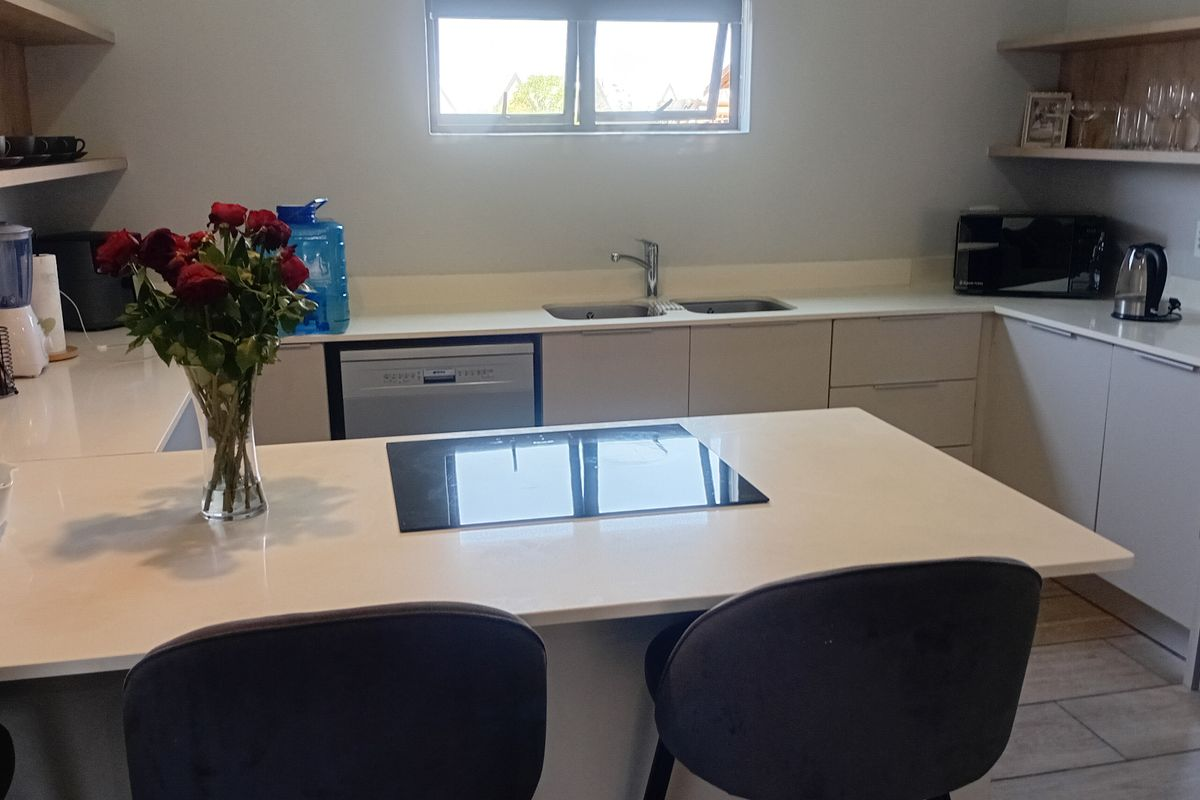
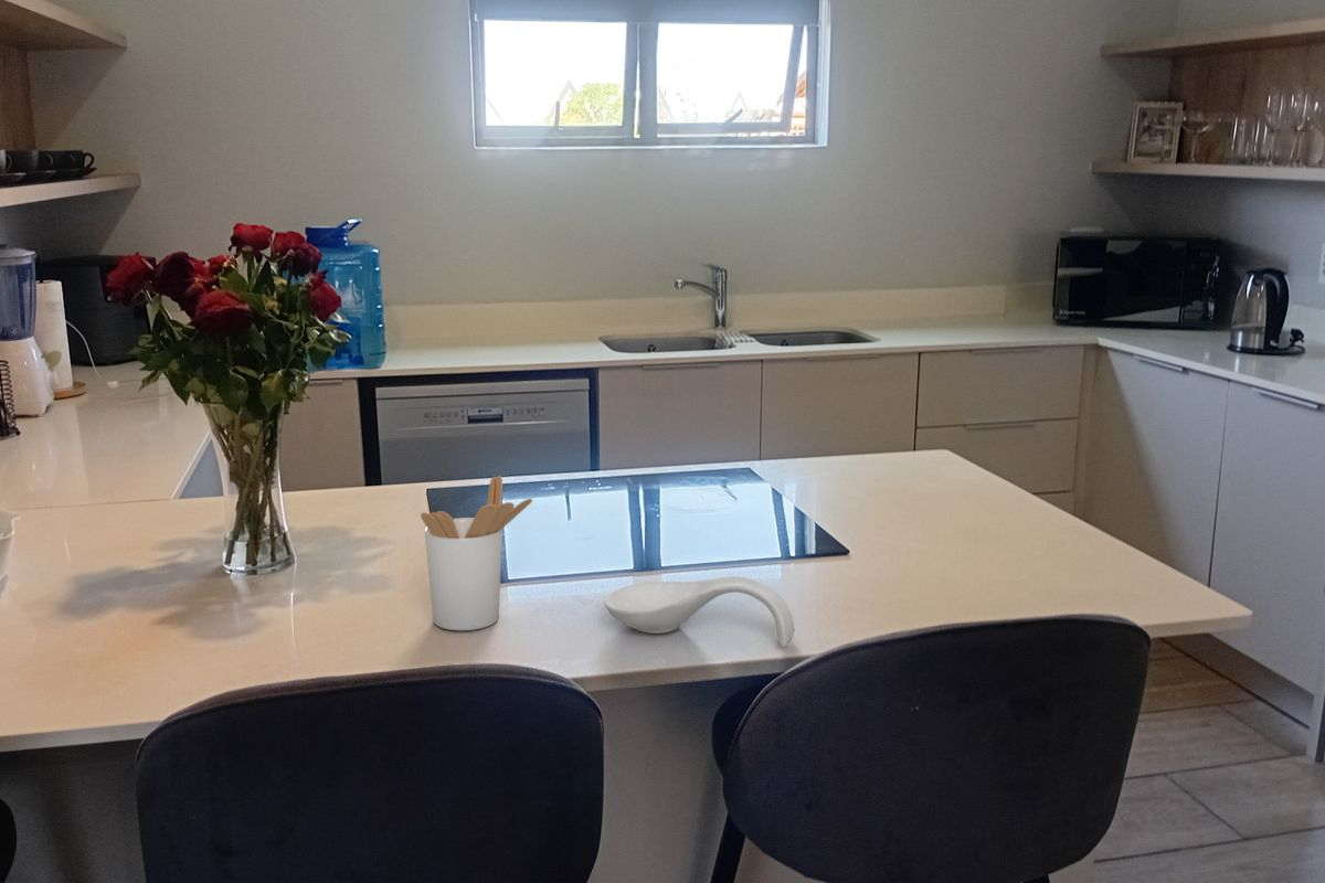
+ utensil holder (477, 555)
+ spoon rest (697, 603)
